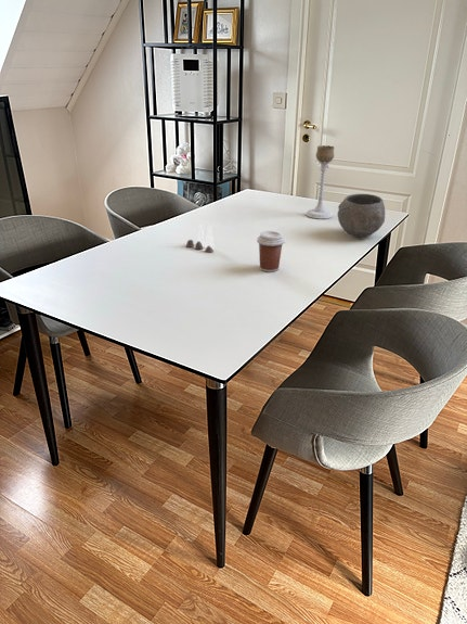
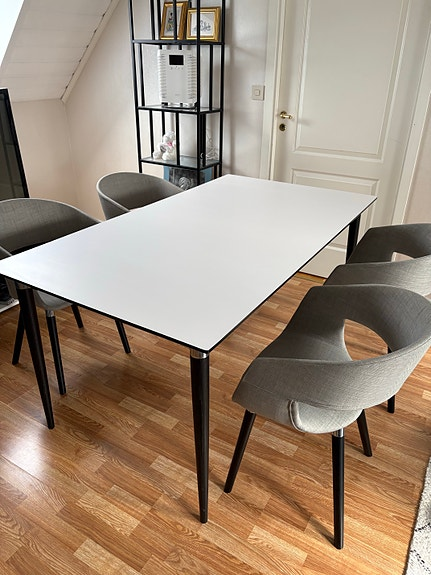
- coffee cup (270, 251)
- salt and pepper shaker set (203, 237)
- bowl (361, 216)
- candle holder (322, 181)
